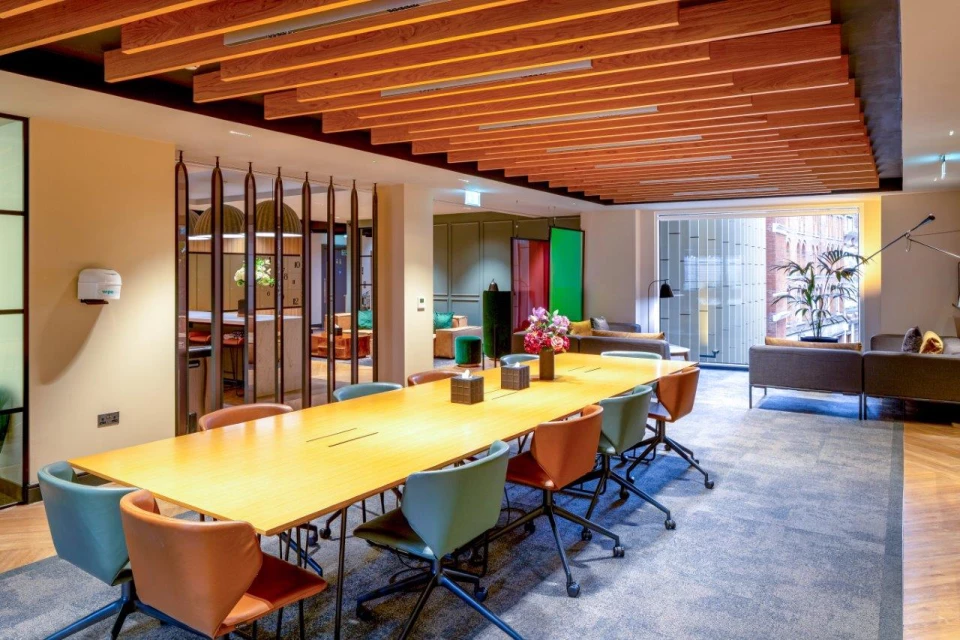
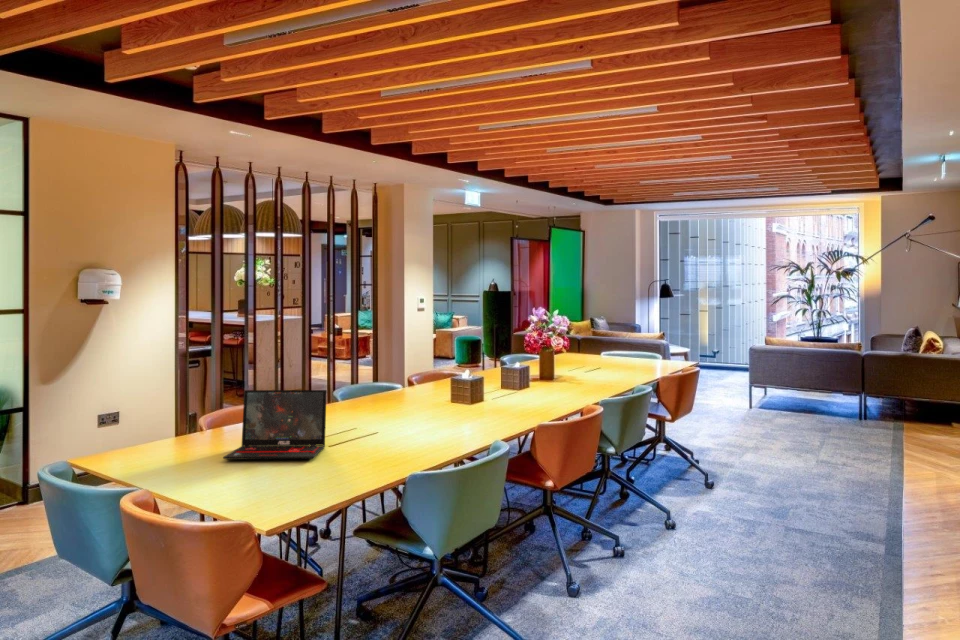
+ laptop (277, 423)
